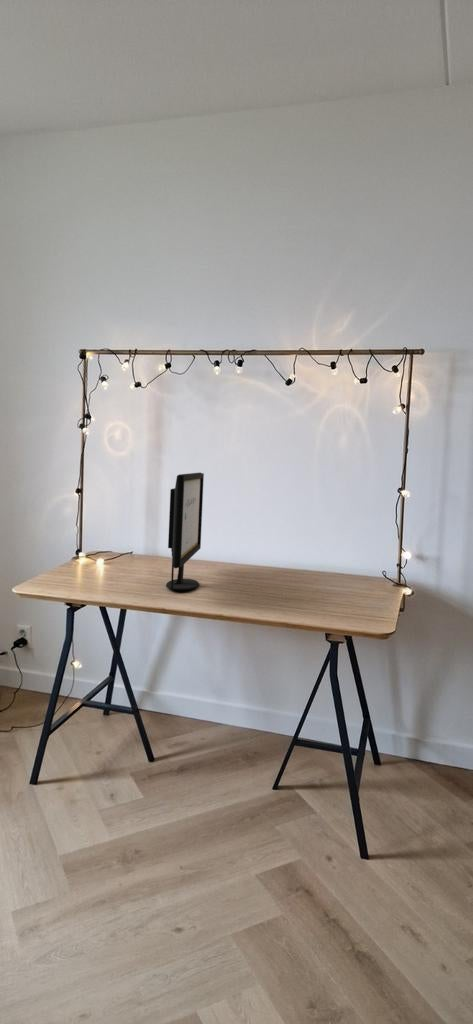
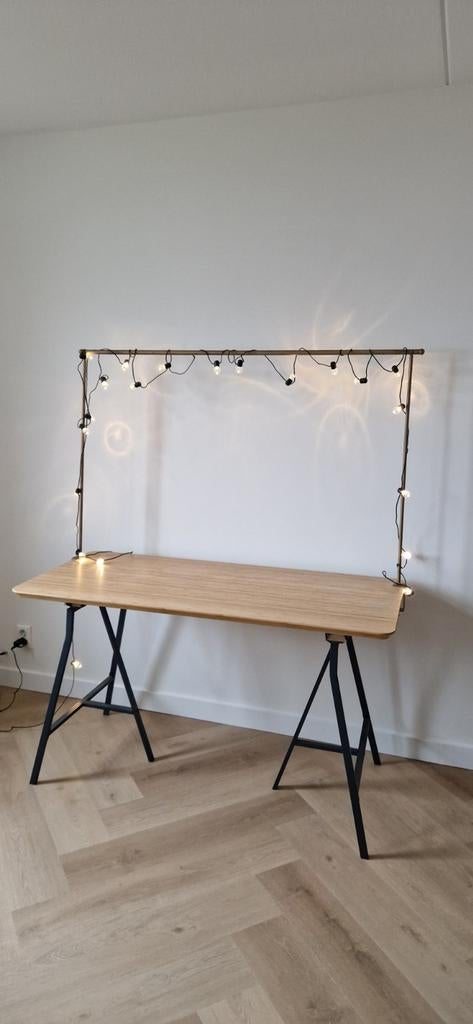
- computer monitor (188, 529)
